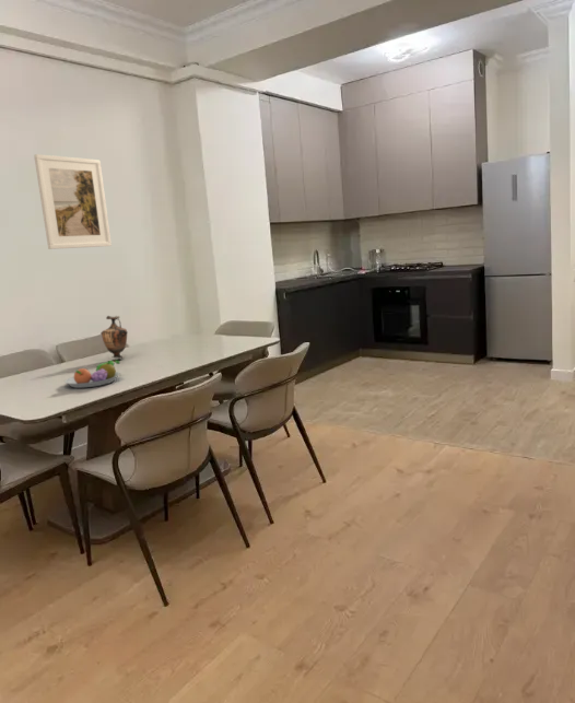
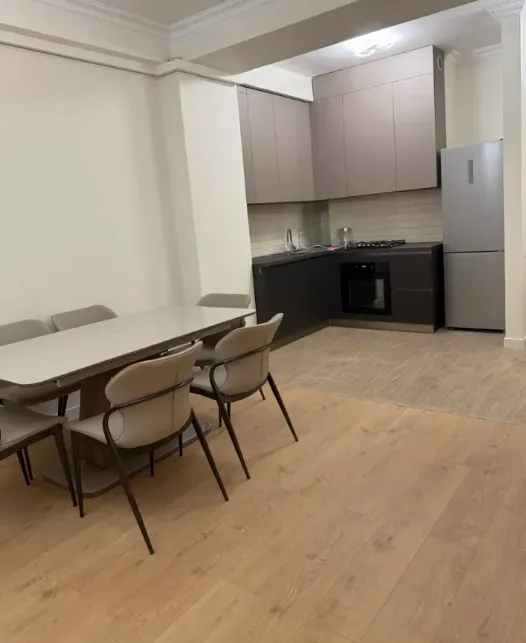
- vase (114, 336)
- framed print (74, 202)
- fruit bowl (94, 372)
